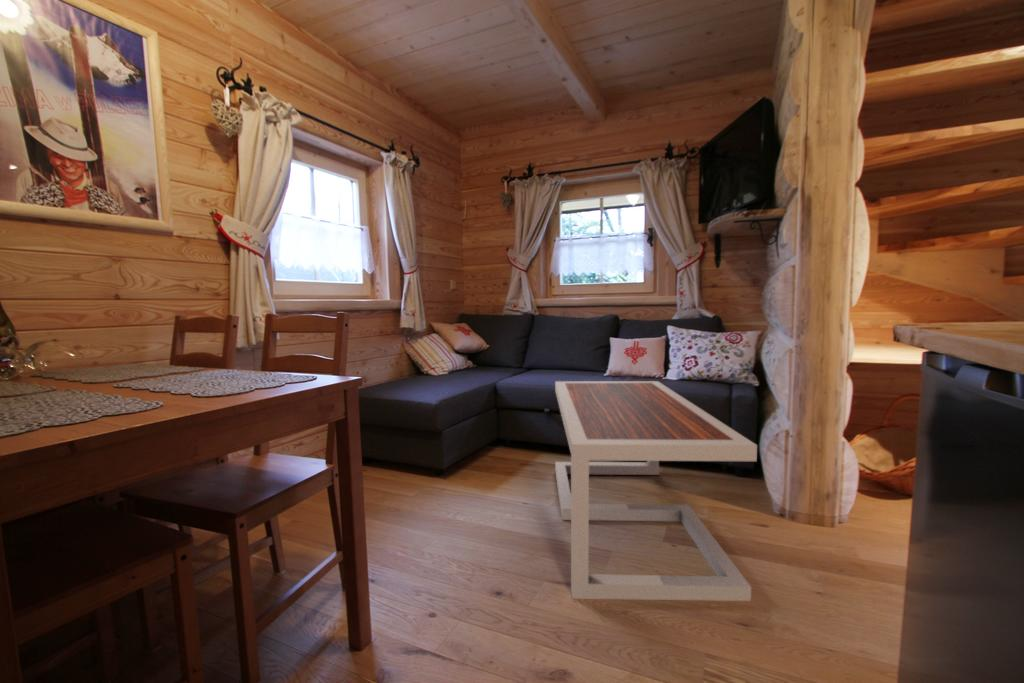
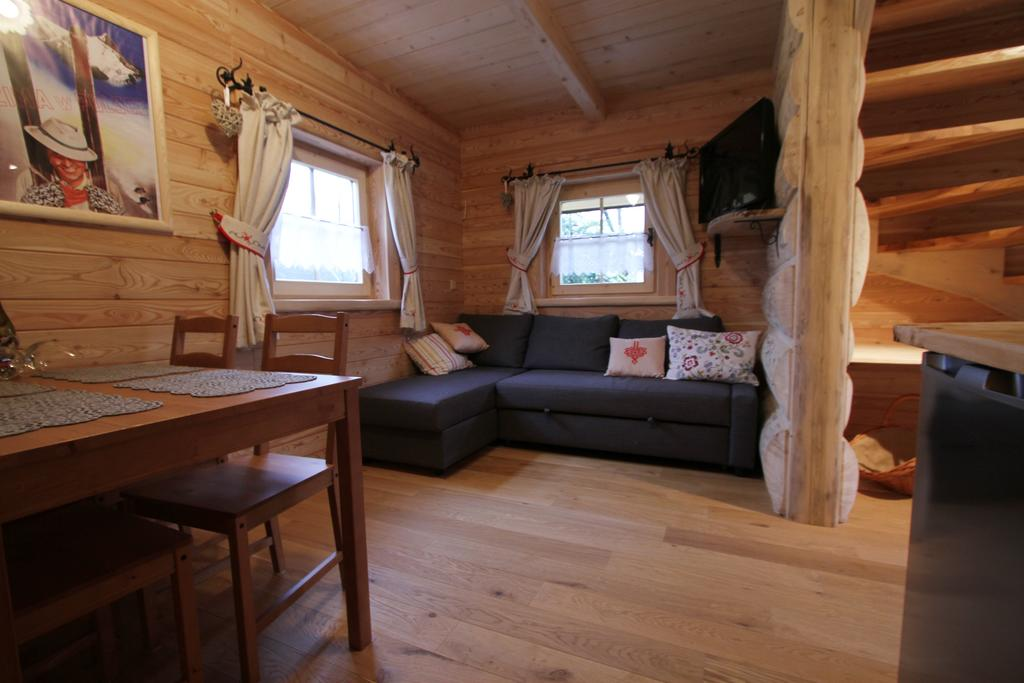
- coffee table (626, 462)
